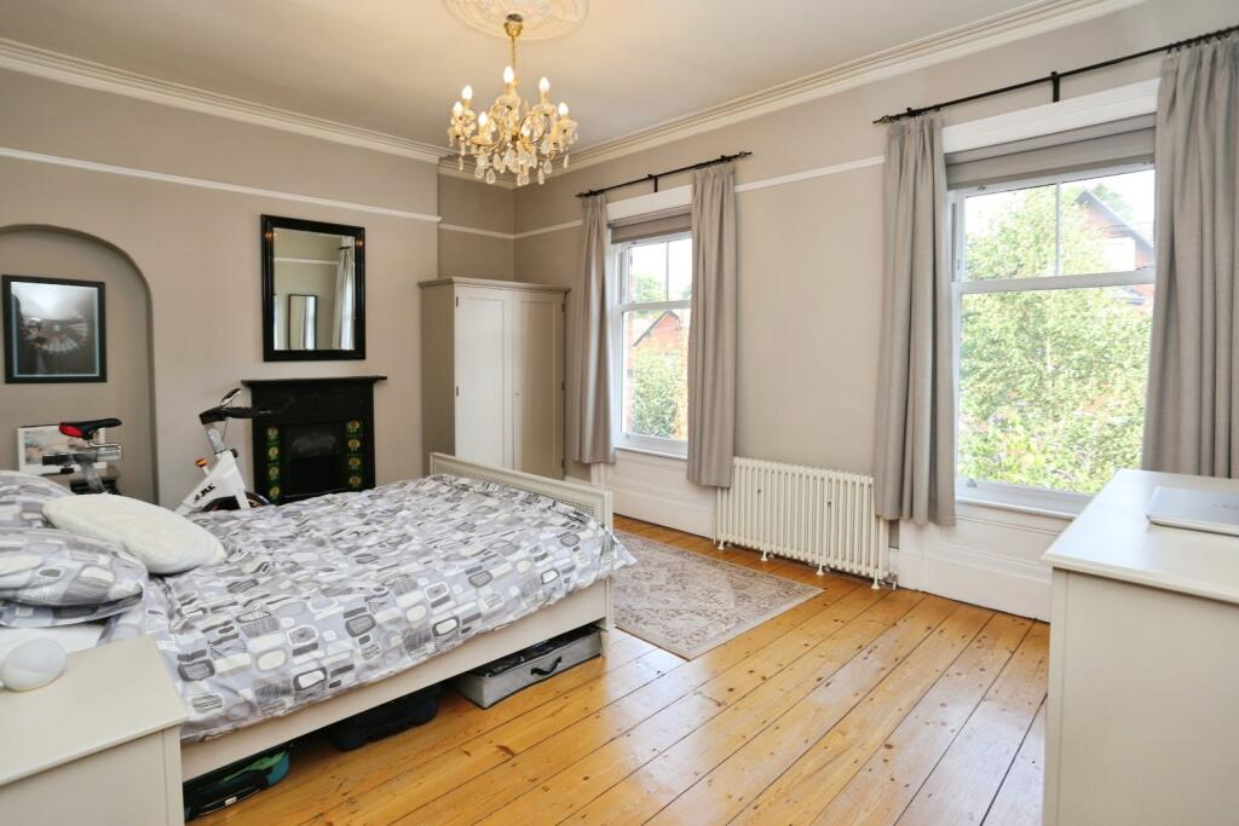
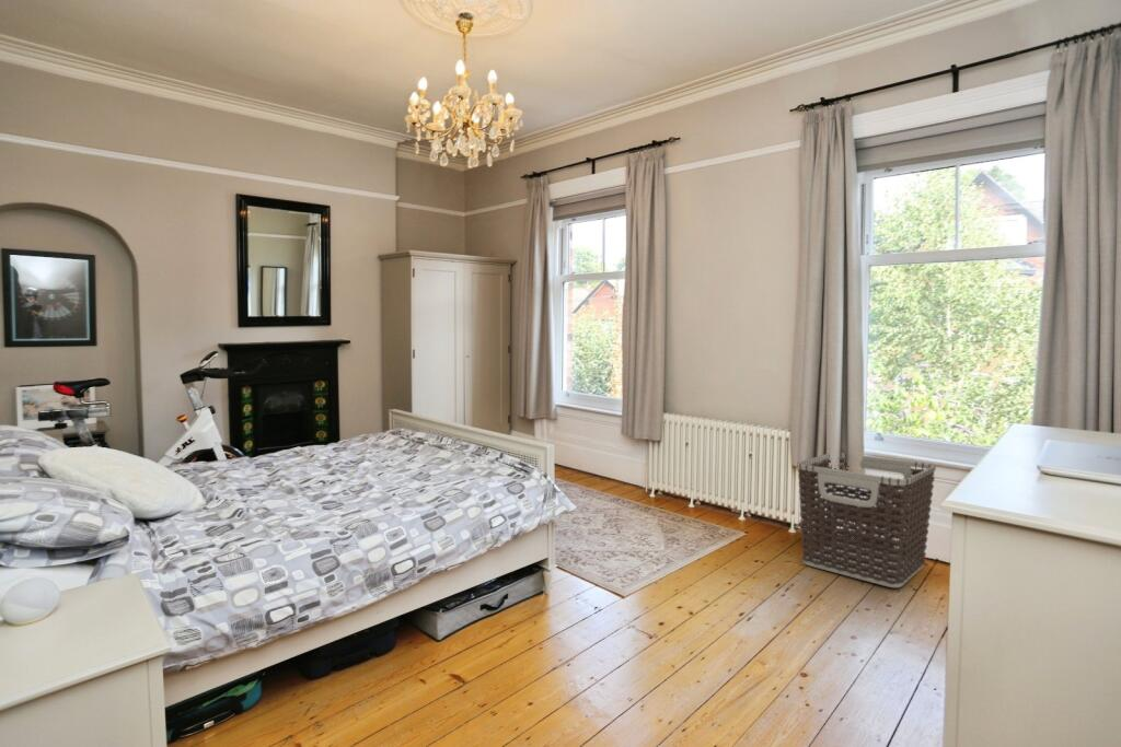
+ clothes hamper (864, 514)
